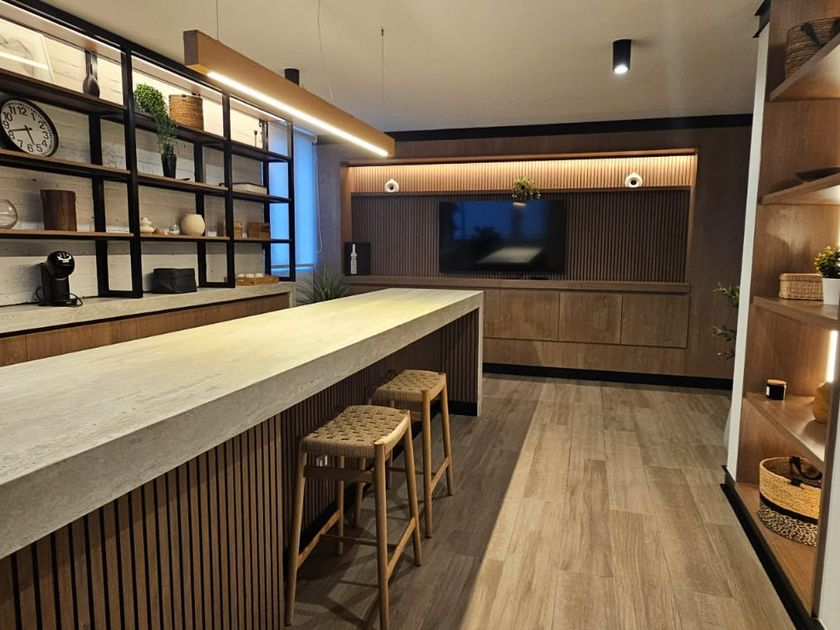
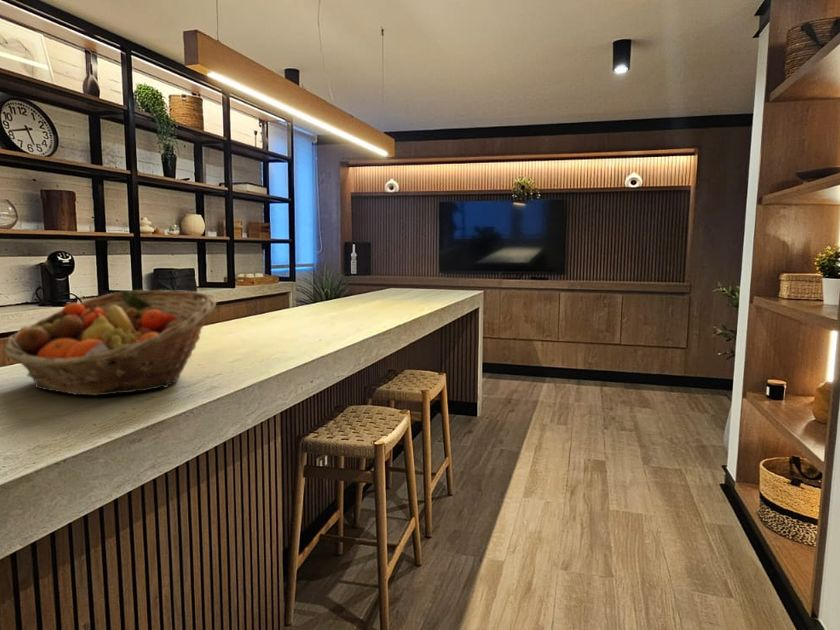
+ fruit basket (116, 336)
